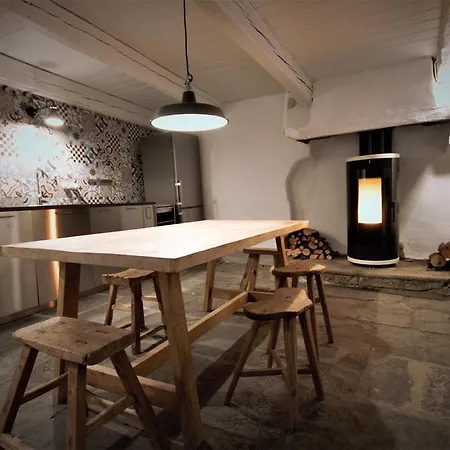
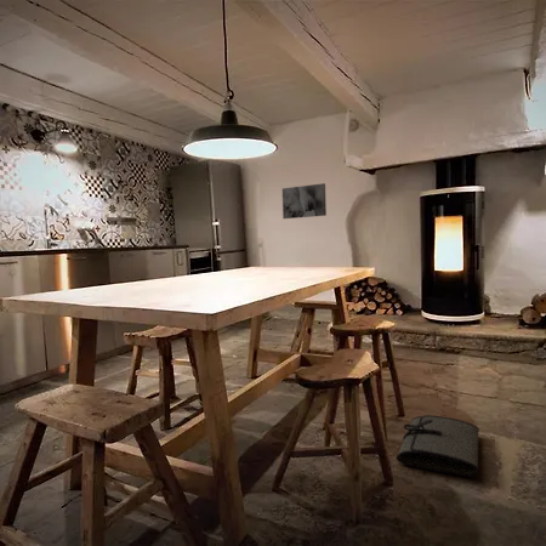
+ wall art (303, 201)
+ tool roll (439, 436)
